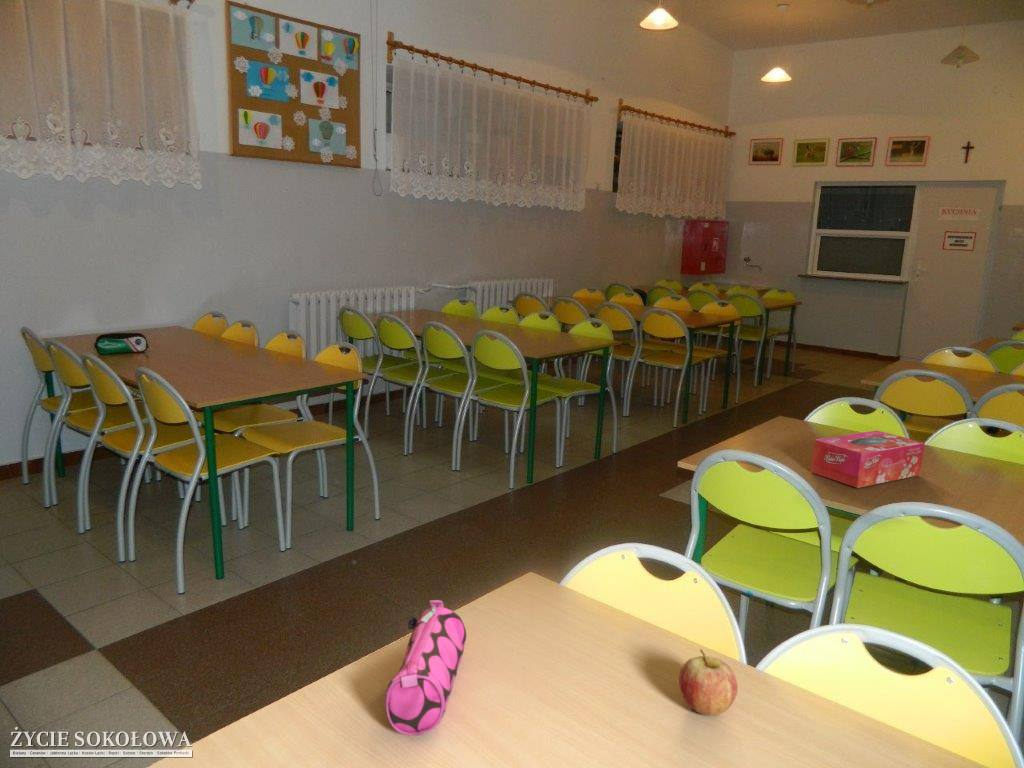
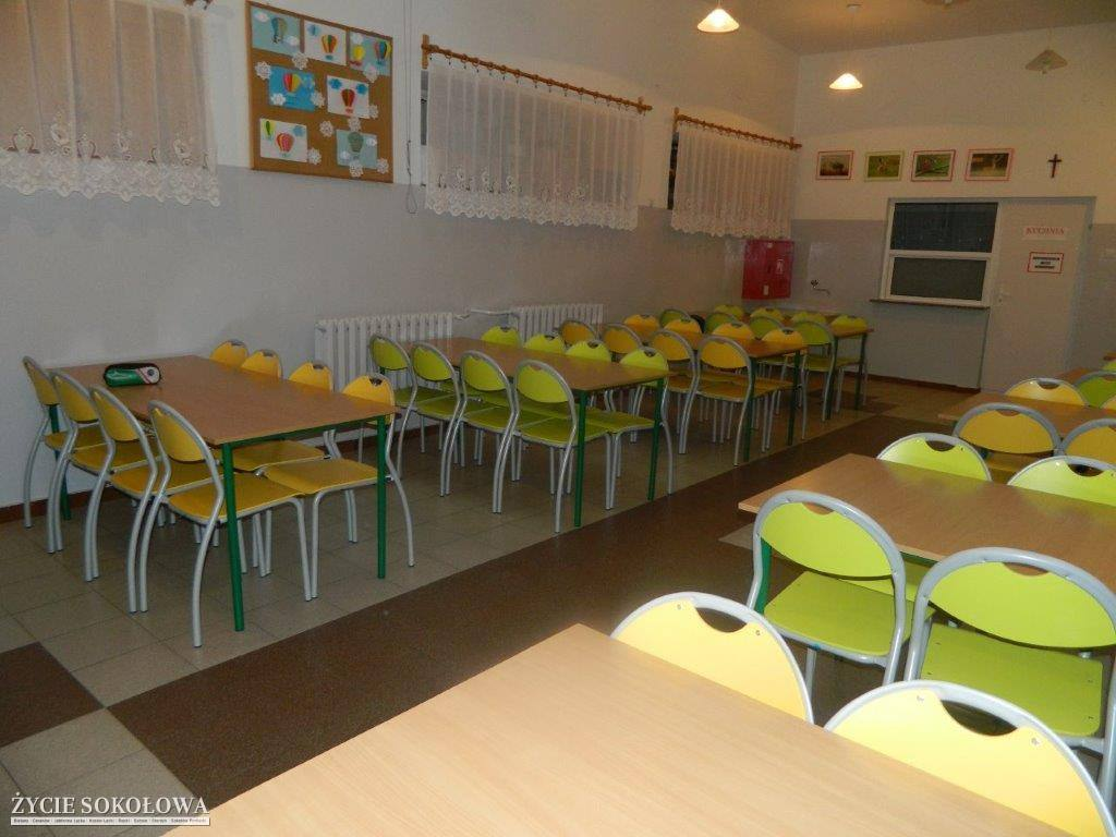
- tissue box (867, 457)
- fruit (707, 684)
- pencil case (426, 662)
